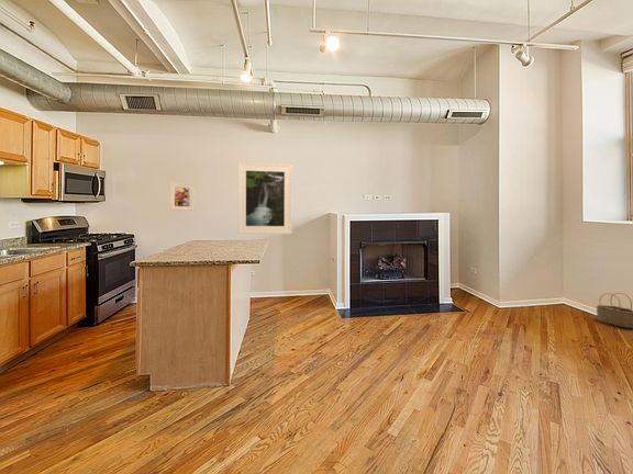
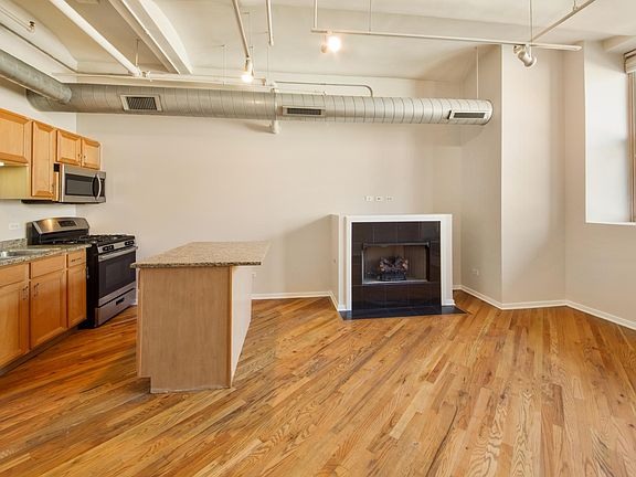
- wicker basket (615, 308)
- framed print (265, 199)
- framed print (181, 196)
